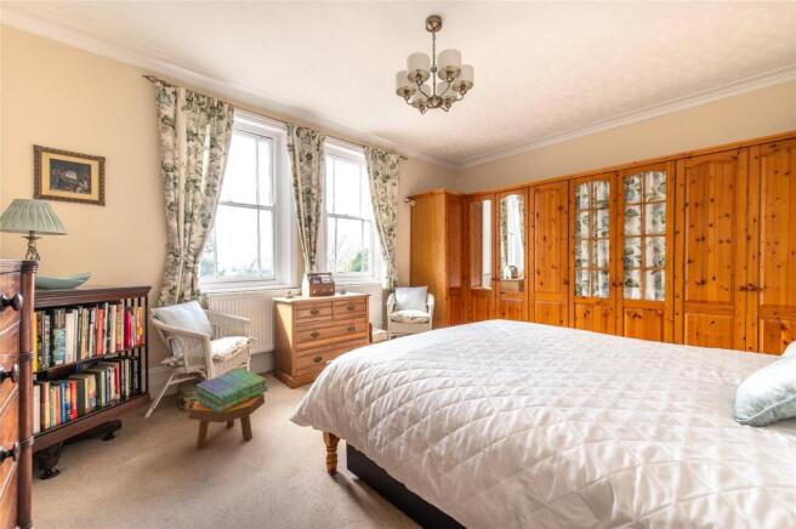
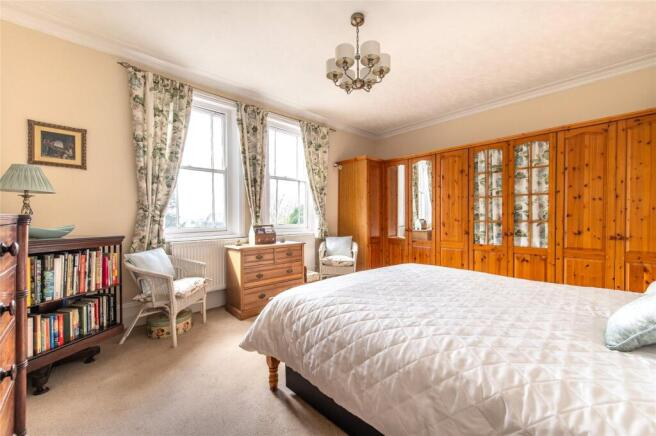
- footstool (228, 417)
- stack of books (232, 391)
